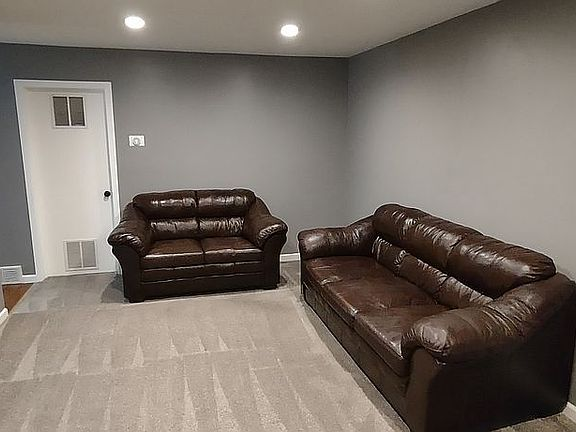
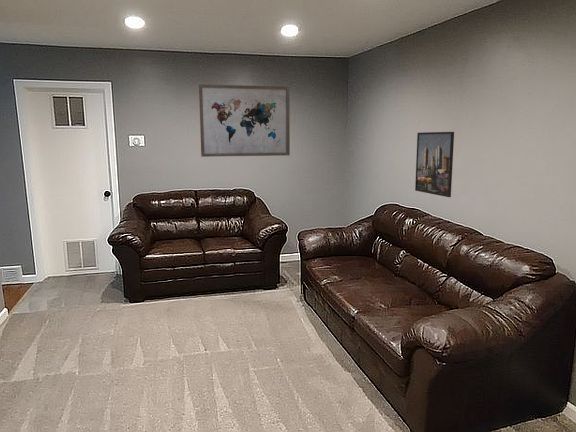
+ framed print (433, 163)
+ wall art (245, 121)
